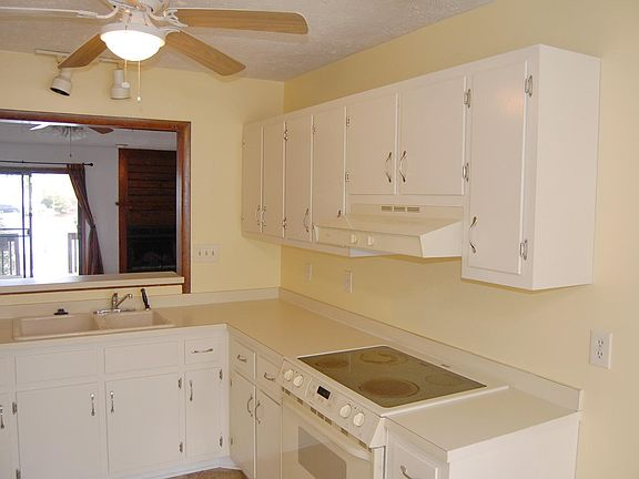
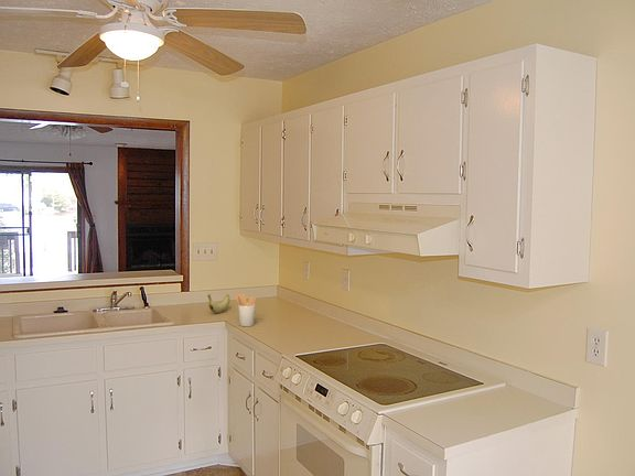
+ banana (219, 303)
+ utensil holder (244, 309)
